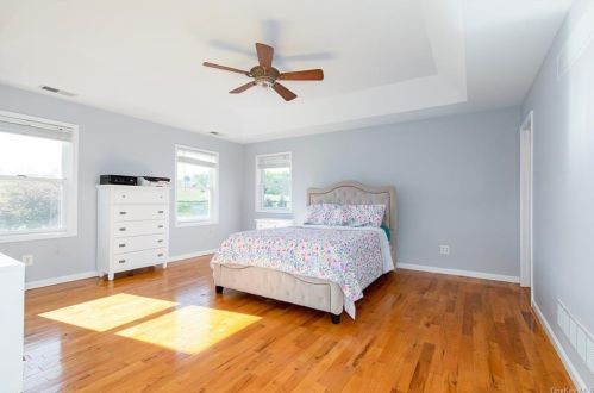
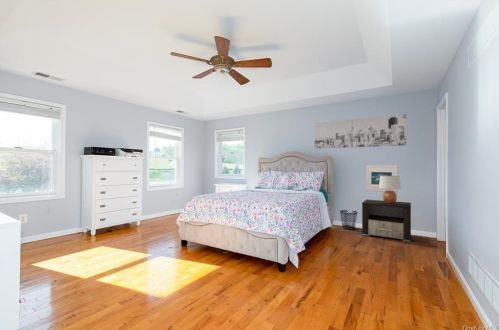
+ nightstand (386, 218)
+ lamp (389, 189)
+ wastebasket (348, 219)
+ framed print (379, 178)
+ wall art (356, 133)
